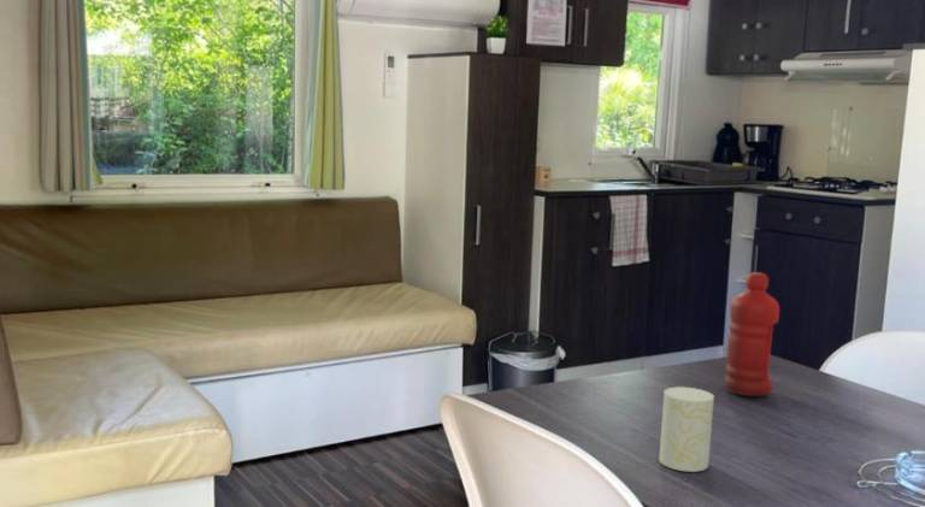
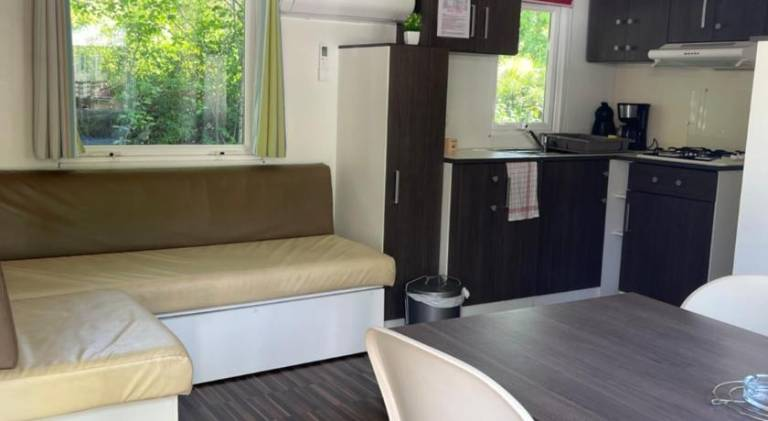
- cup (685, 428)
- water bottle (752, 332)
